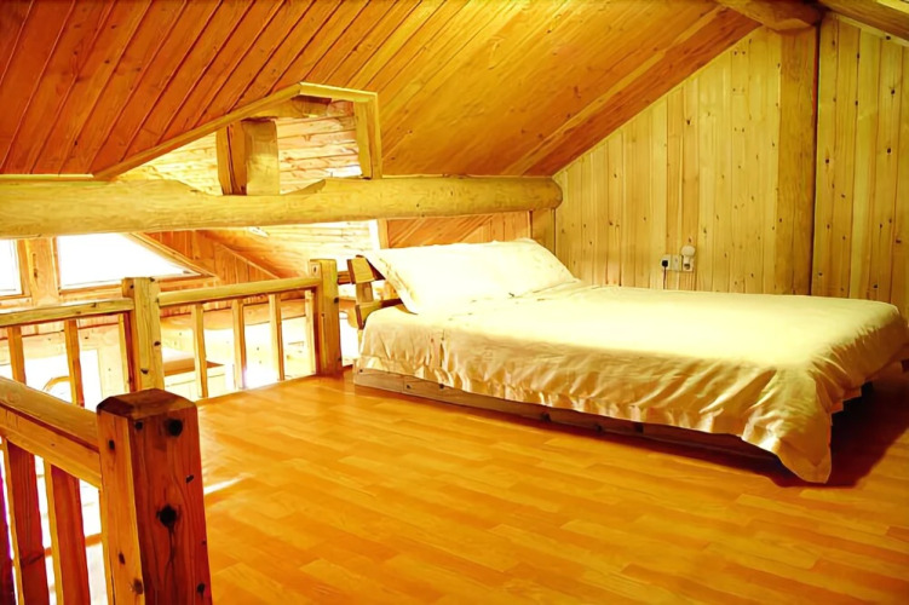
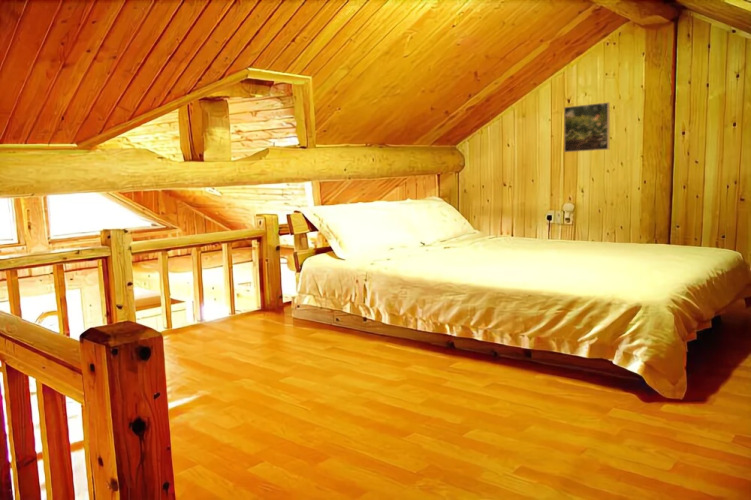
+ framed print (586, 128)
